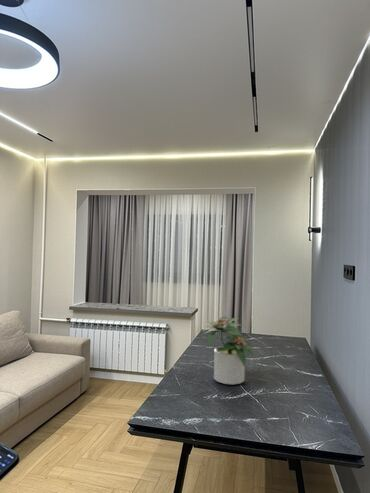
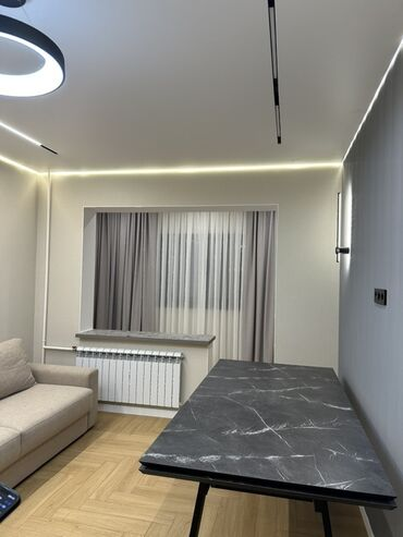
- potted plant (225, 348)
